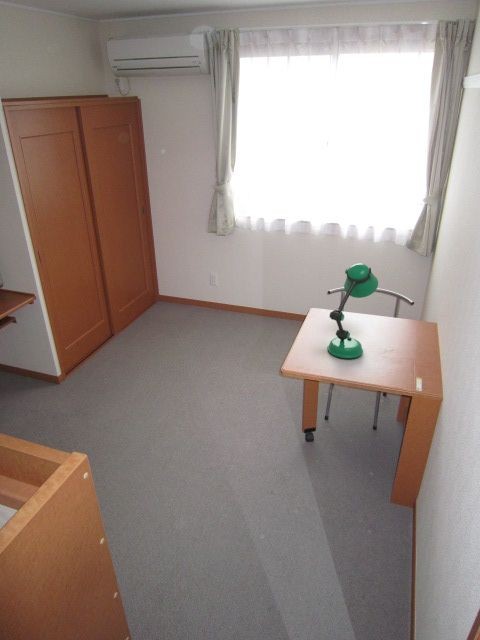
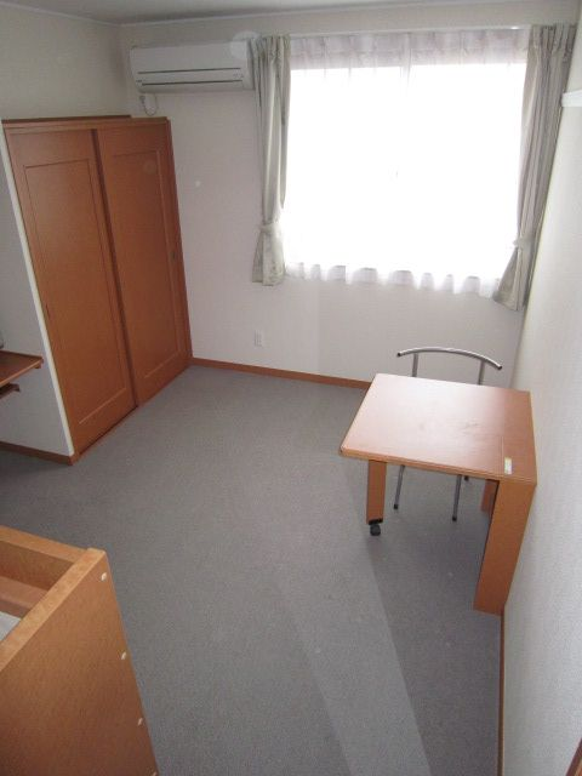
- desk lamp (343, 306)
